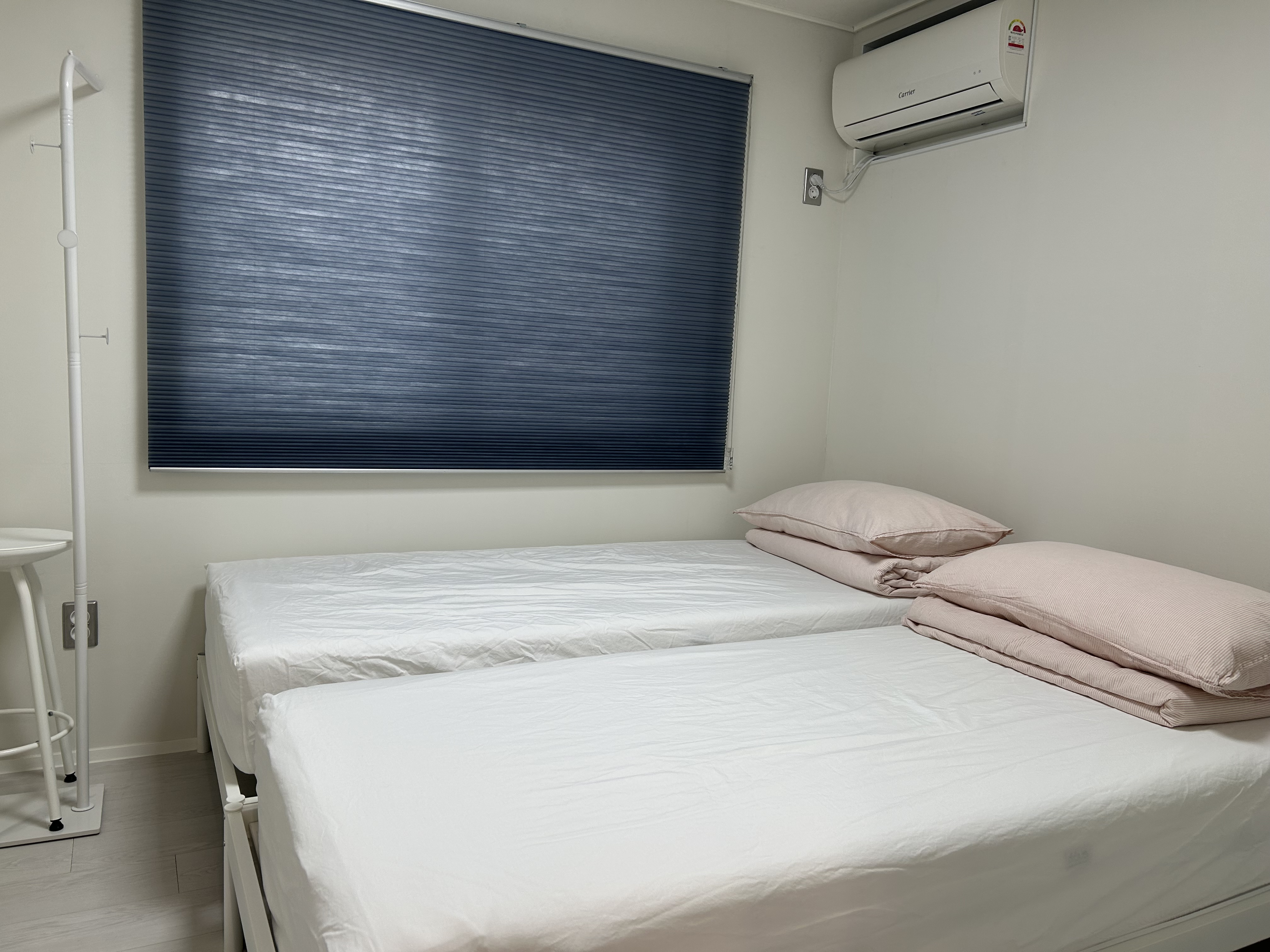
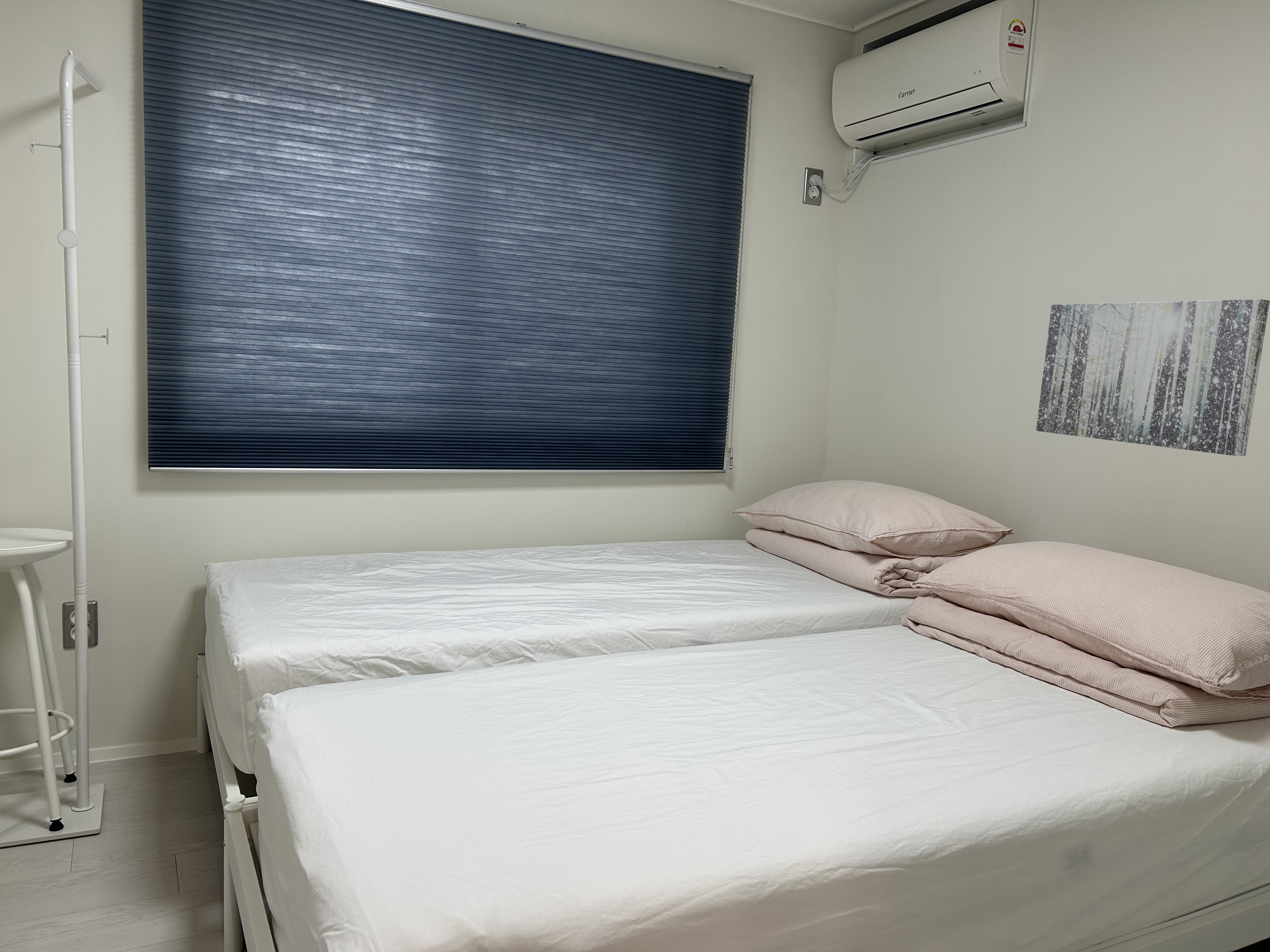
+ wall art (1139, 373)
